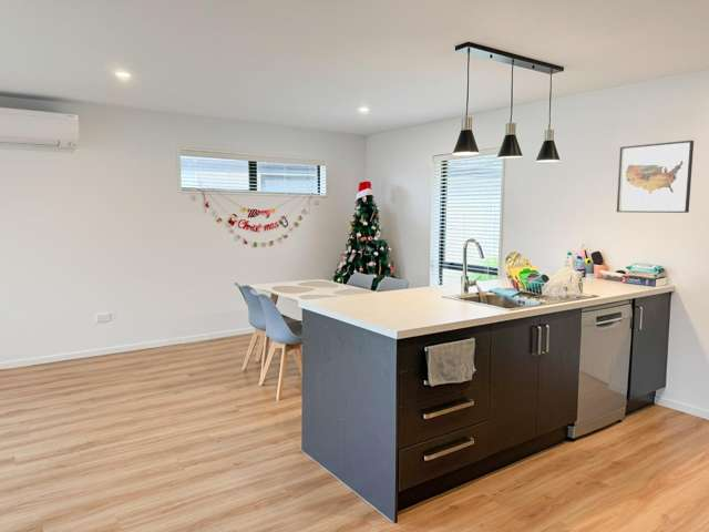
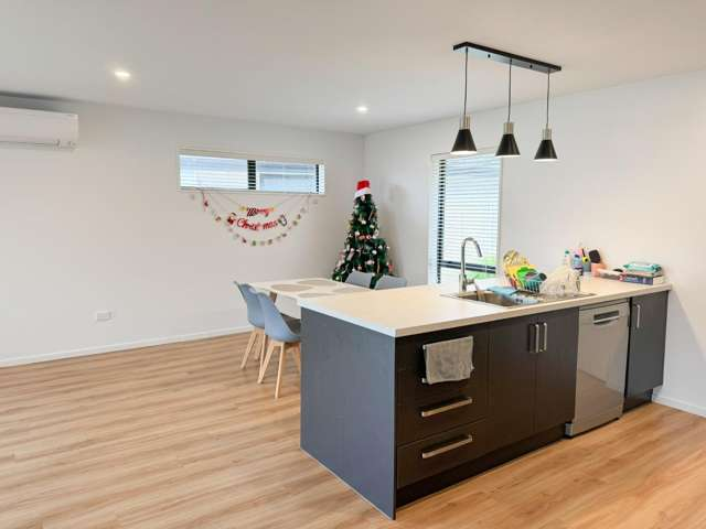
- wall art (653, 178)
